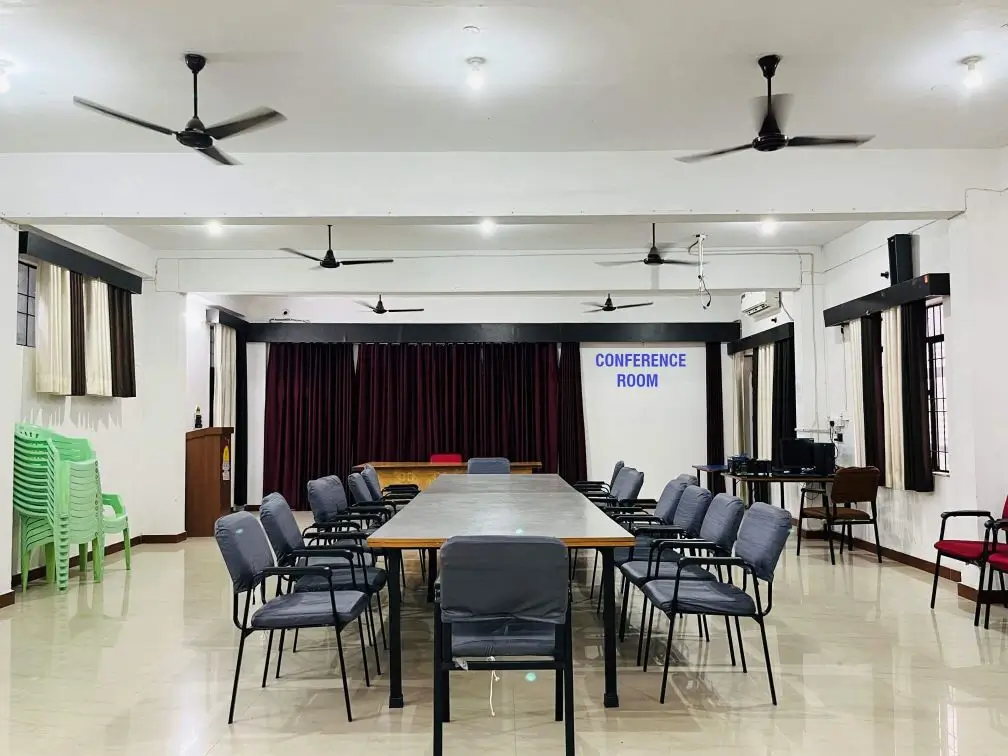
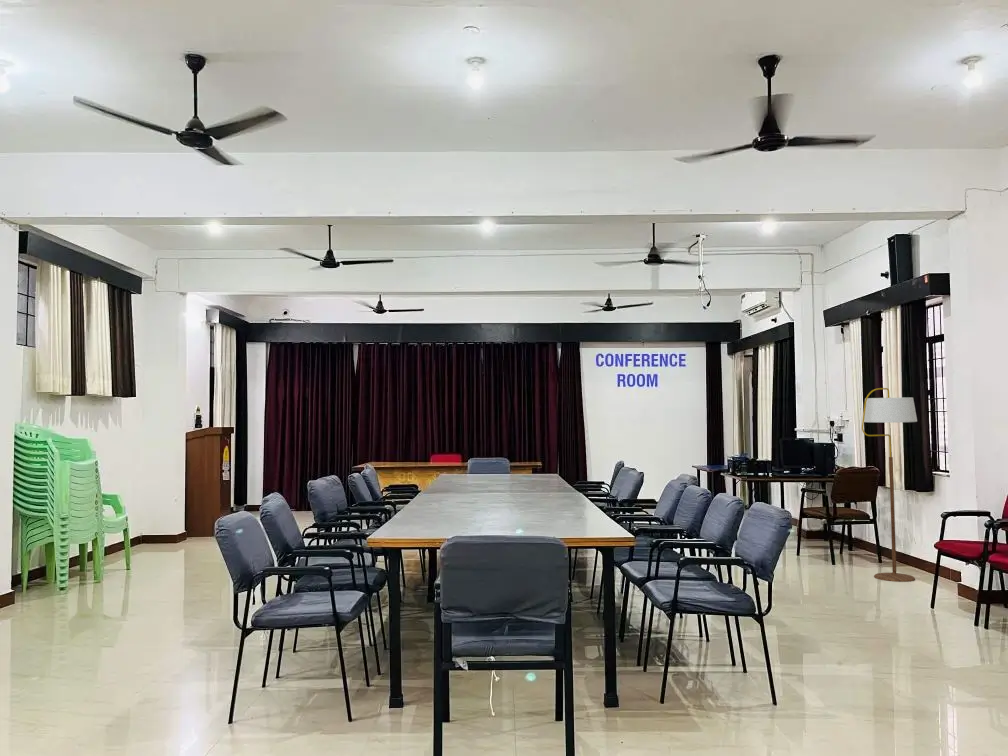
+ floor lamp (890, 482)
